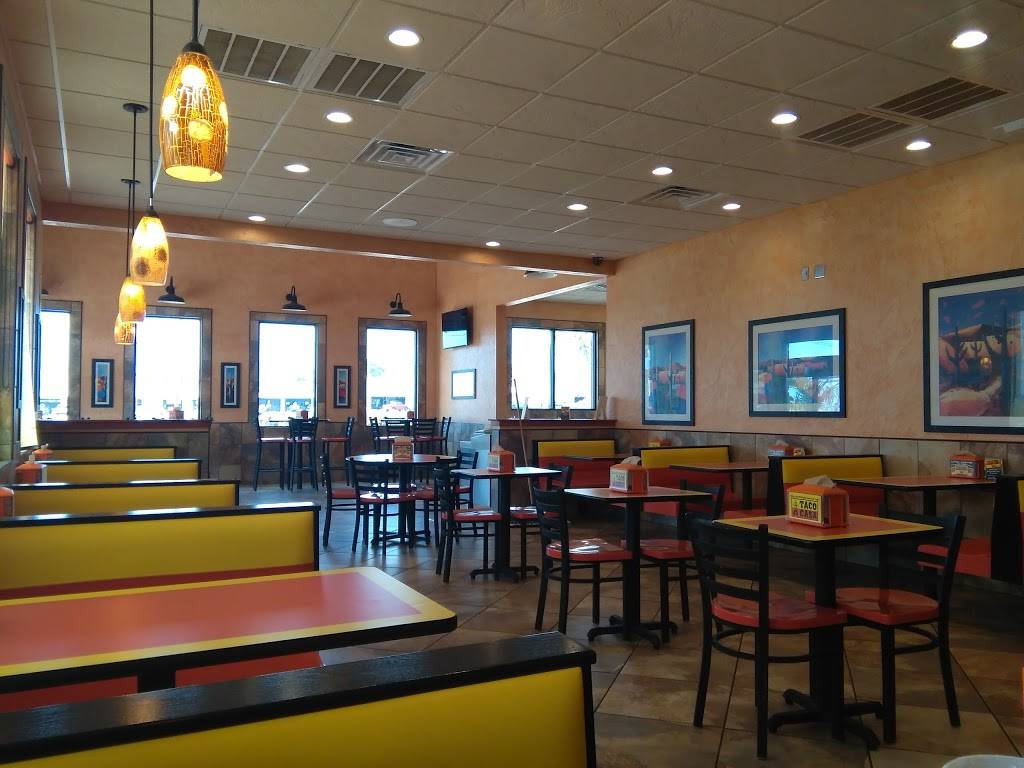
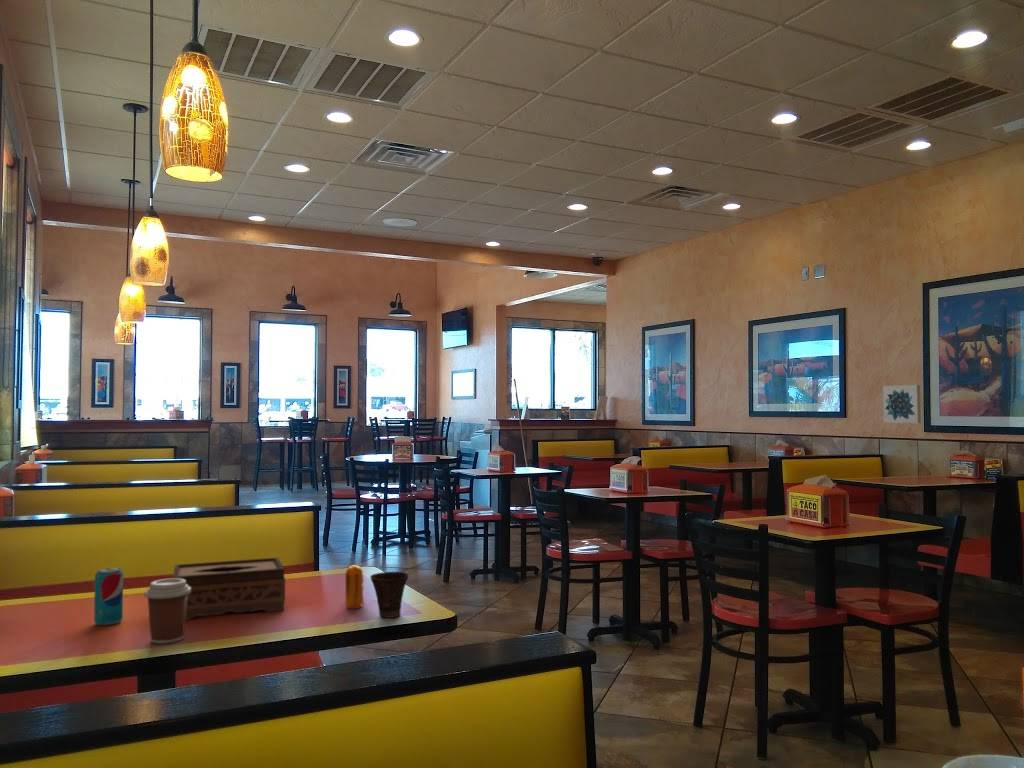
+ pepper shaker (354, 583)
+ coffee cup (167, 610)
+ beverage can (108, 595)
+ tissue box (228, 587)
+ cup (389, 595)
+ wall art (901, 404)
